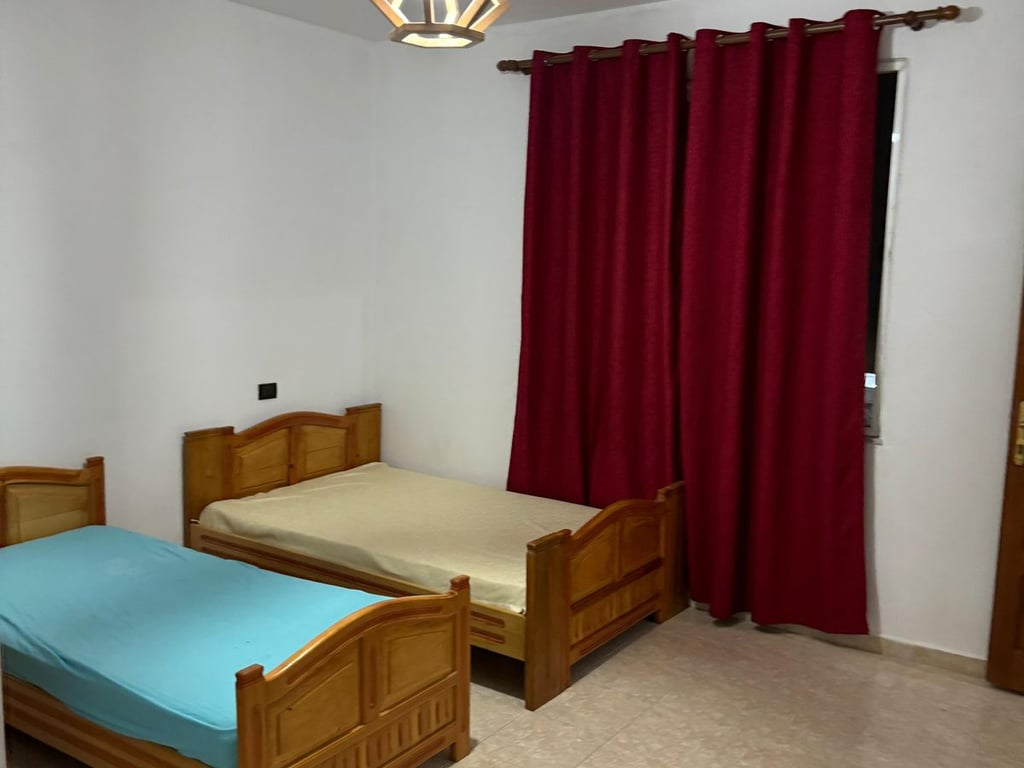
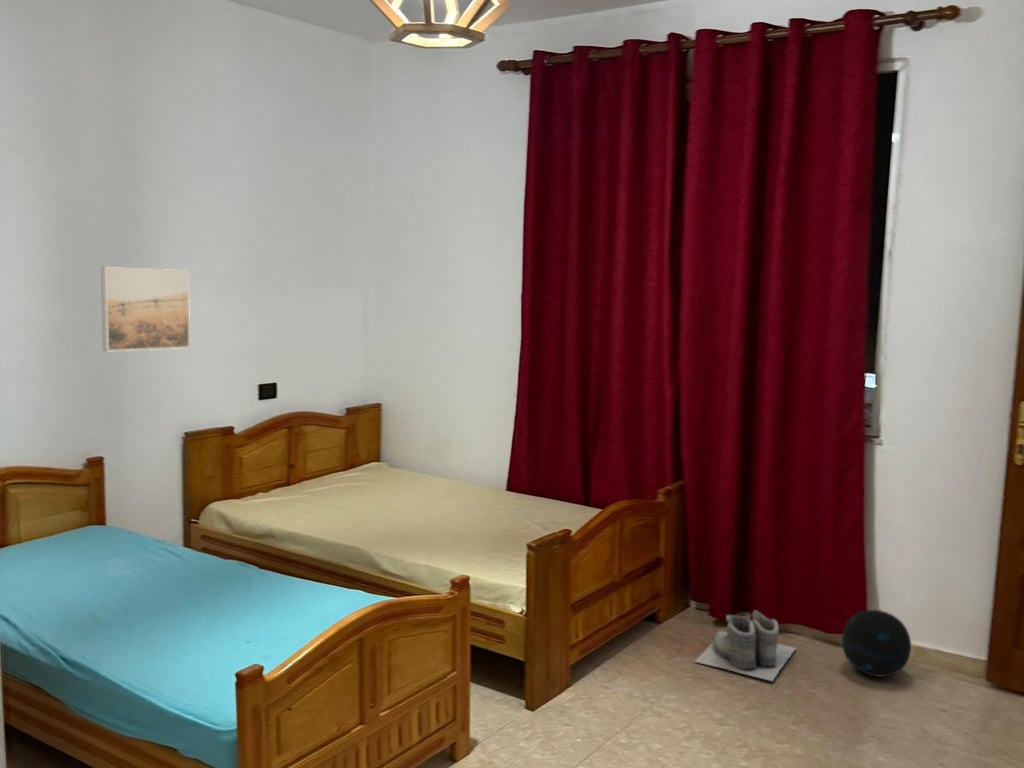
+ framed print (147, 309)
+ ball (876, 642)
+ boots (747, 633)
